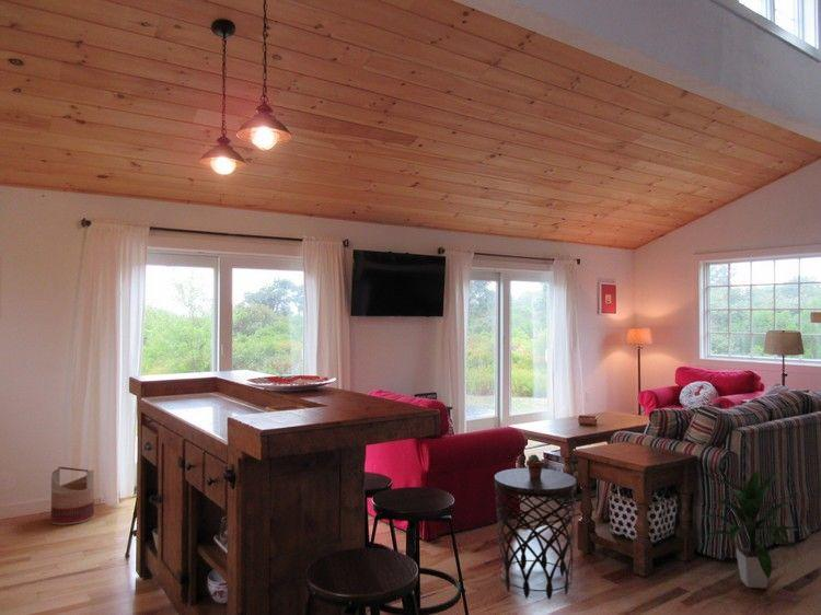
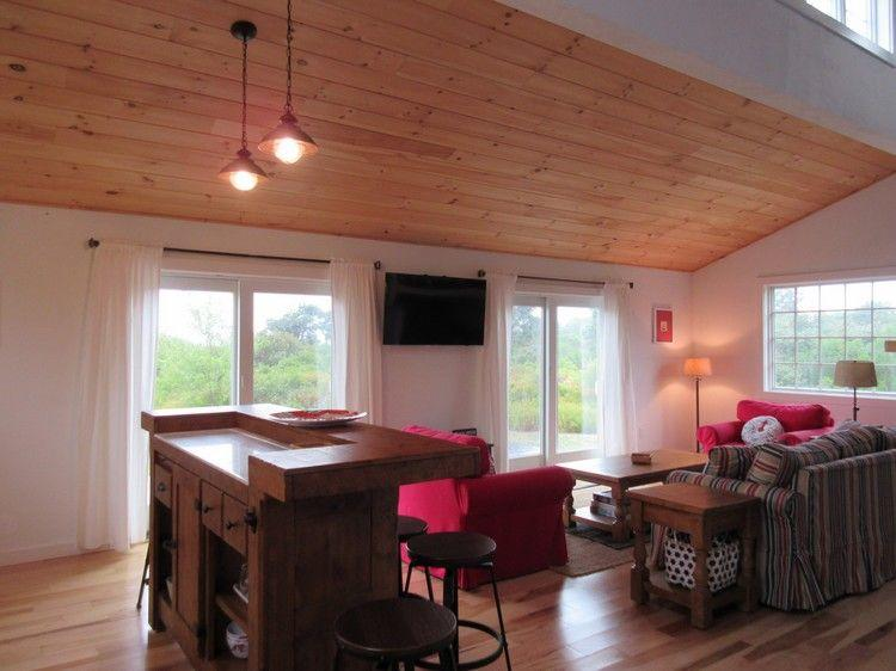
- basket (72, 492)
- side table (534, 530)
- indoor plant (751, 526)
- potted succulent (534, 465)
